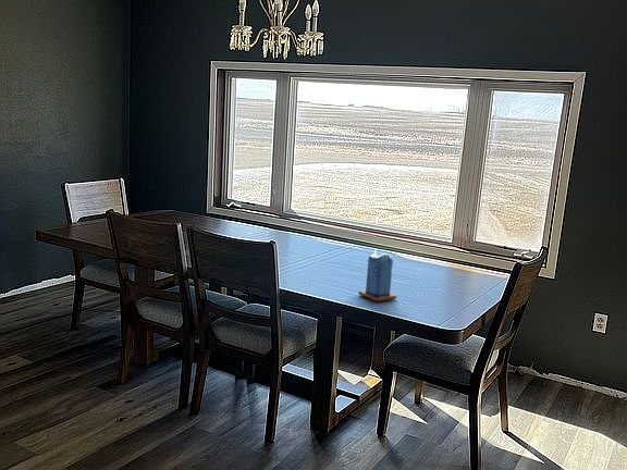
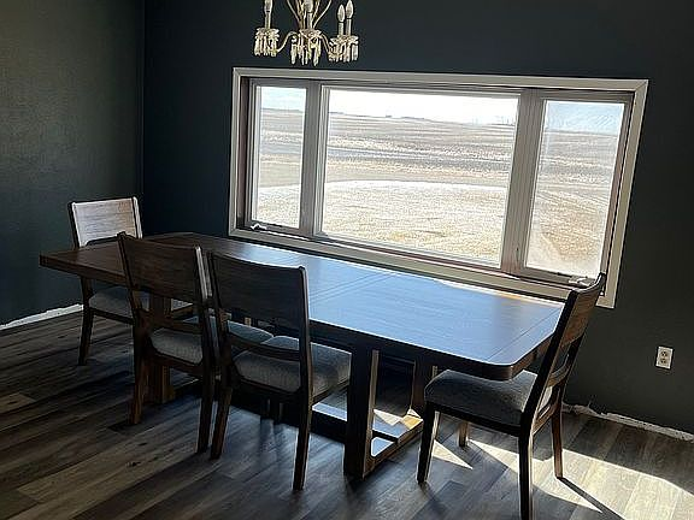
- candle (379, 273)
